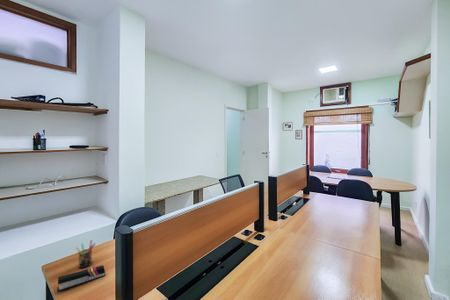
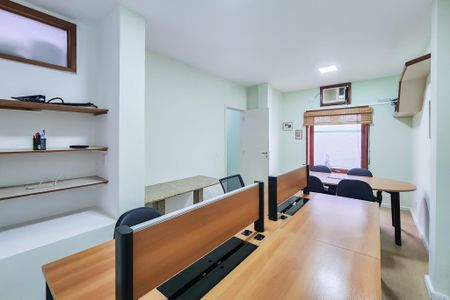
- pen holder (85, 253)
- stapler (82, 276)
